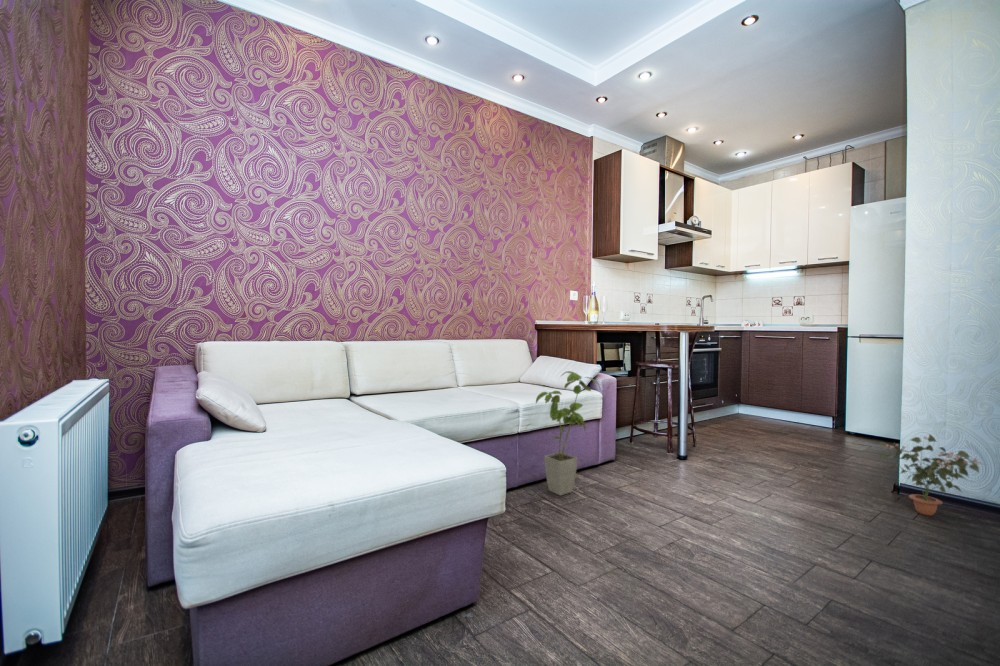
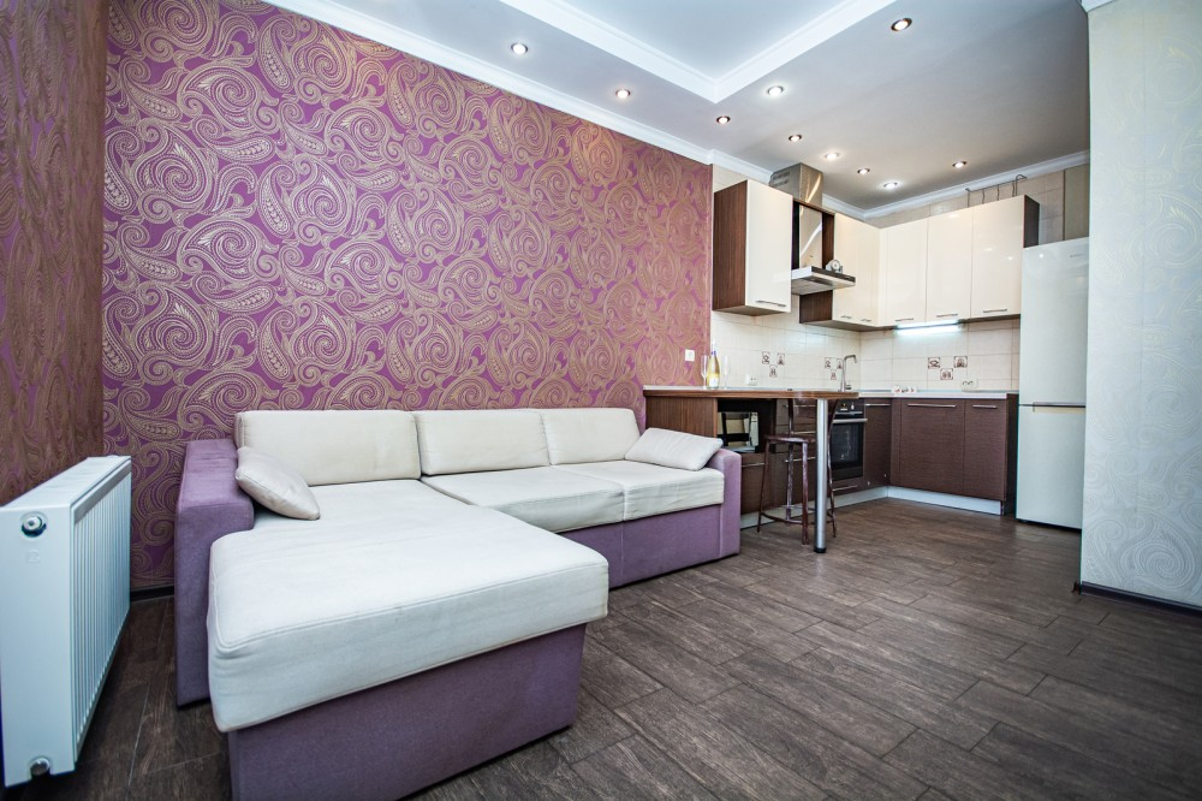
- house plant (569, 429)
- potted plant (925, 474)
